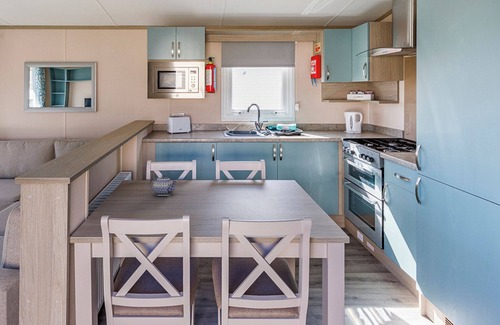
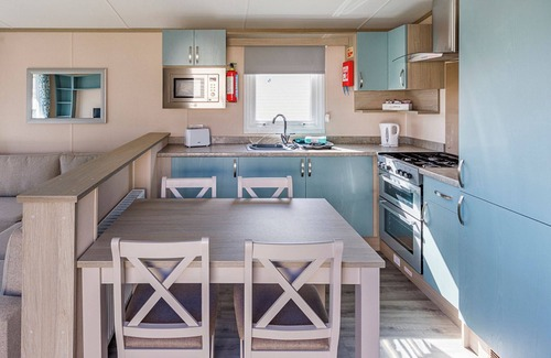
- teapot (163, 185)
